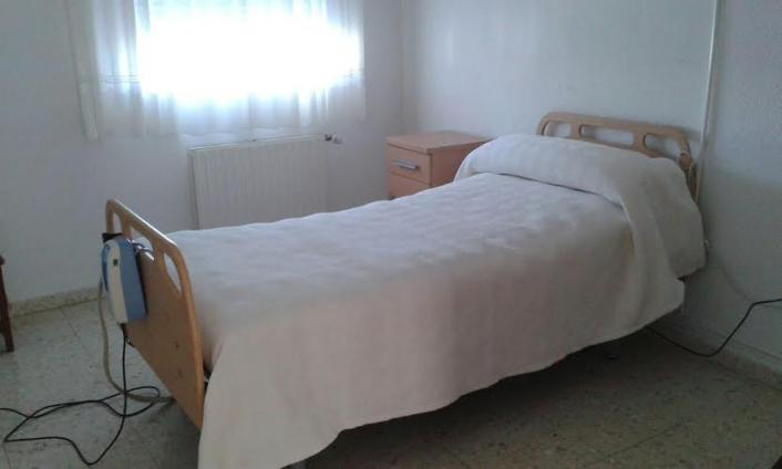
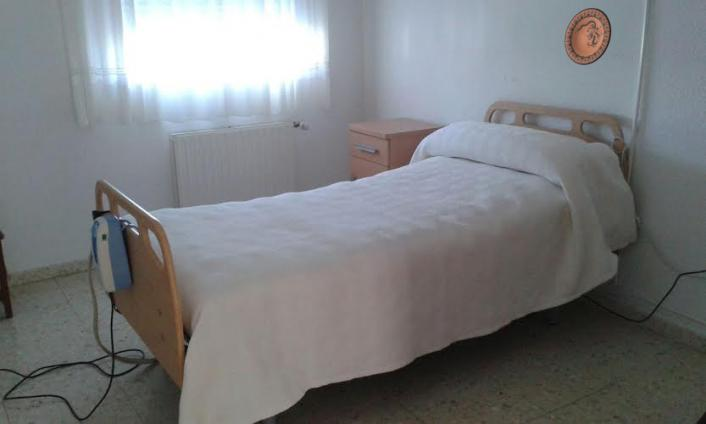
+ decorative plate (587, 36)
